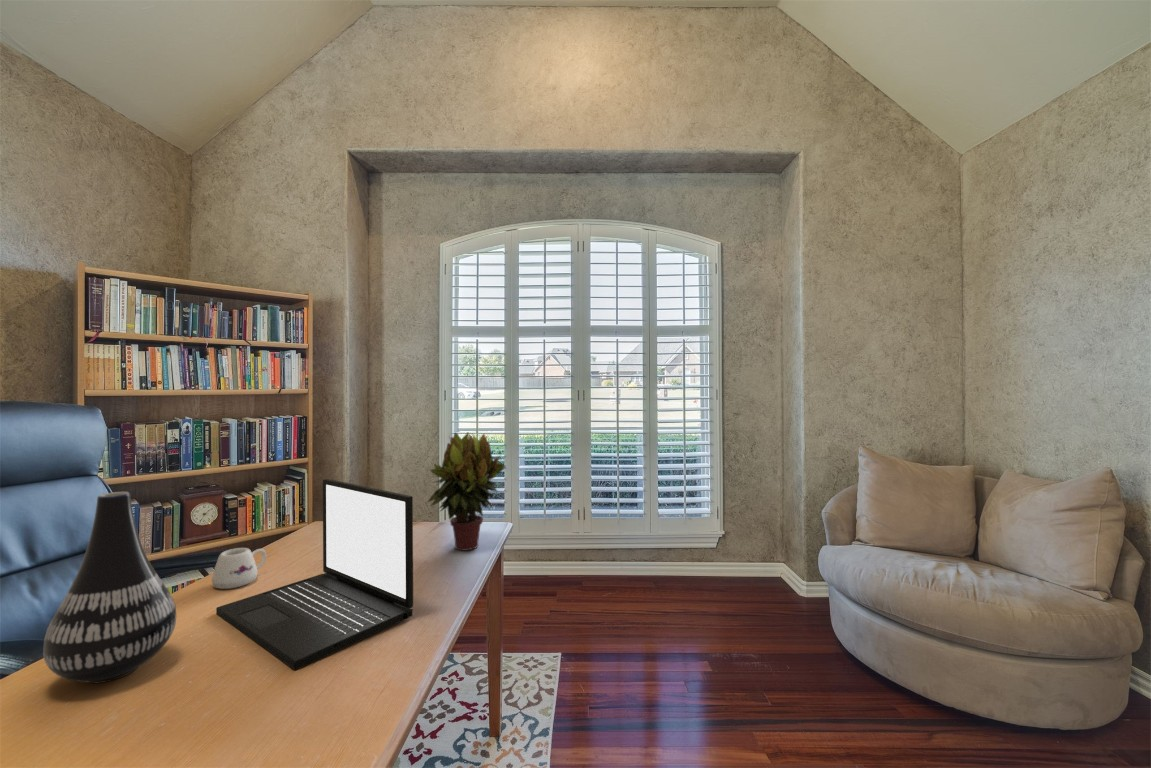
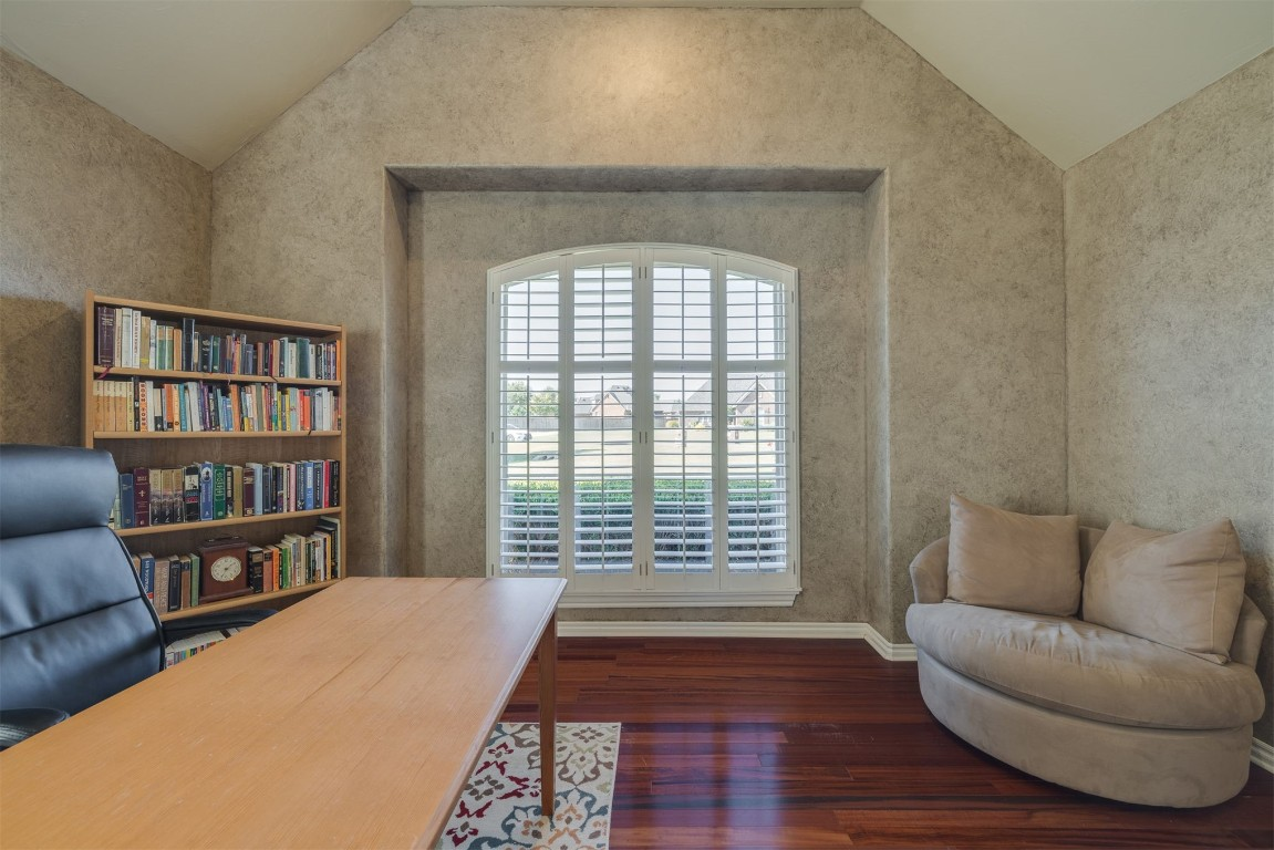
- potted plant (465, 489)
- vase (114, 582)
- mug (241, 565)
- laptop (323, 555)
